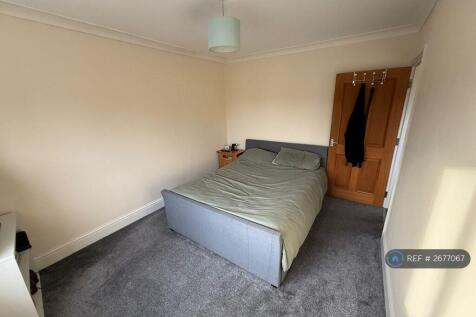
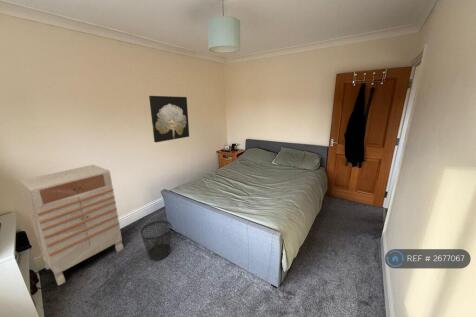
+ wastebasket (157, 241)
+ dresser (77, 219)
+ wall art (171, 118)
